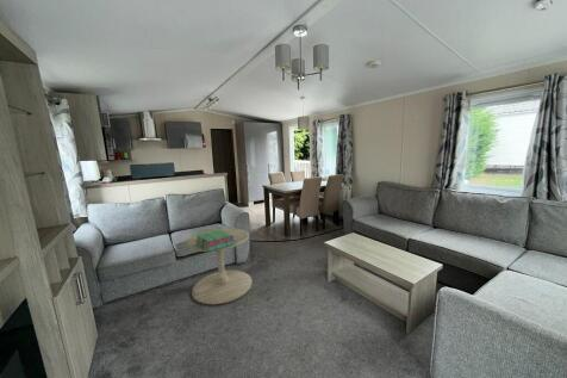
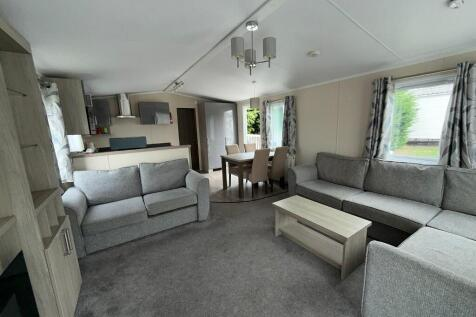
- side table (220, 261)
- stack of books (214, 238)
